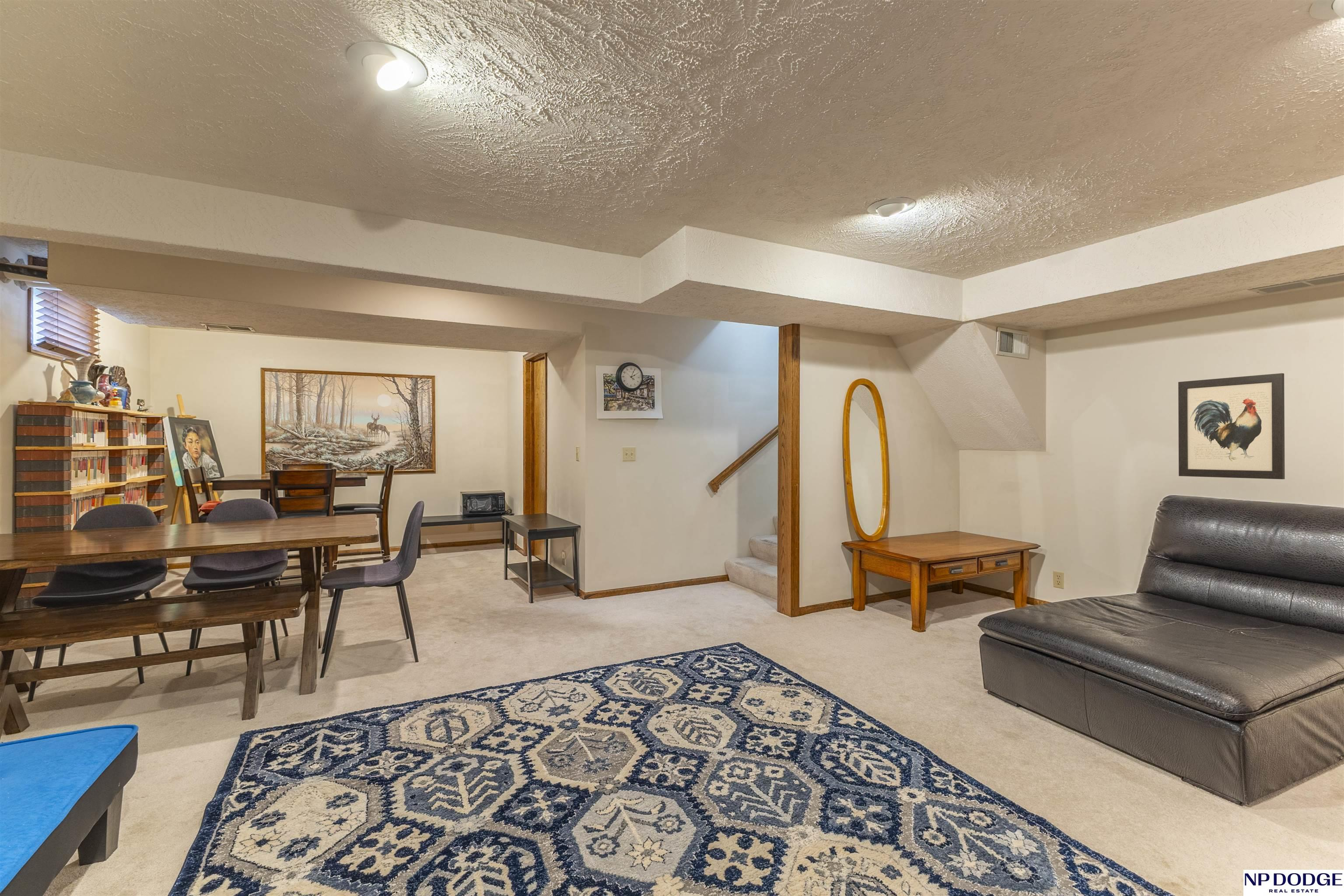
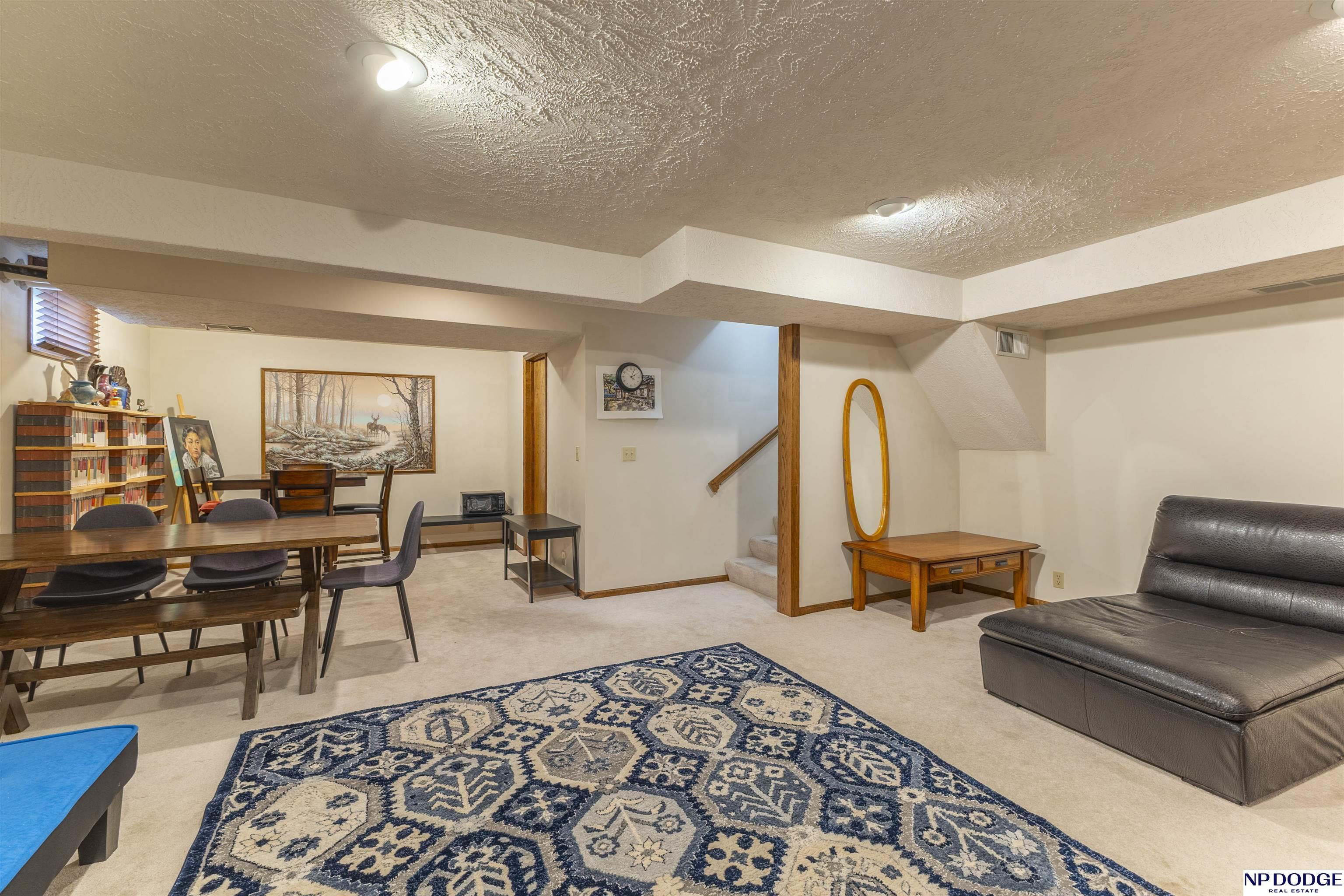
- wall art (1228, 427)
